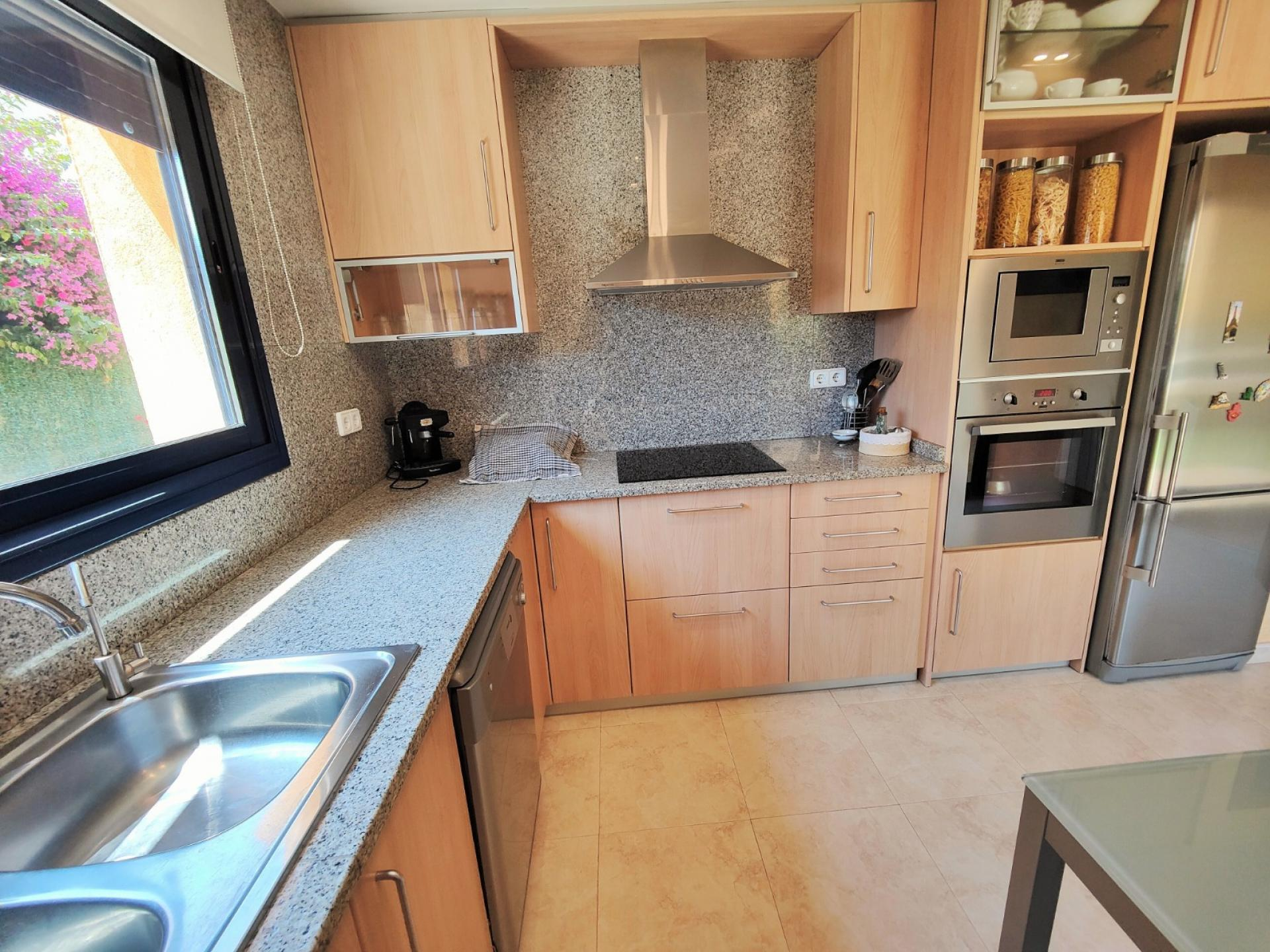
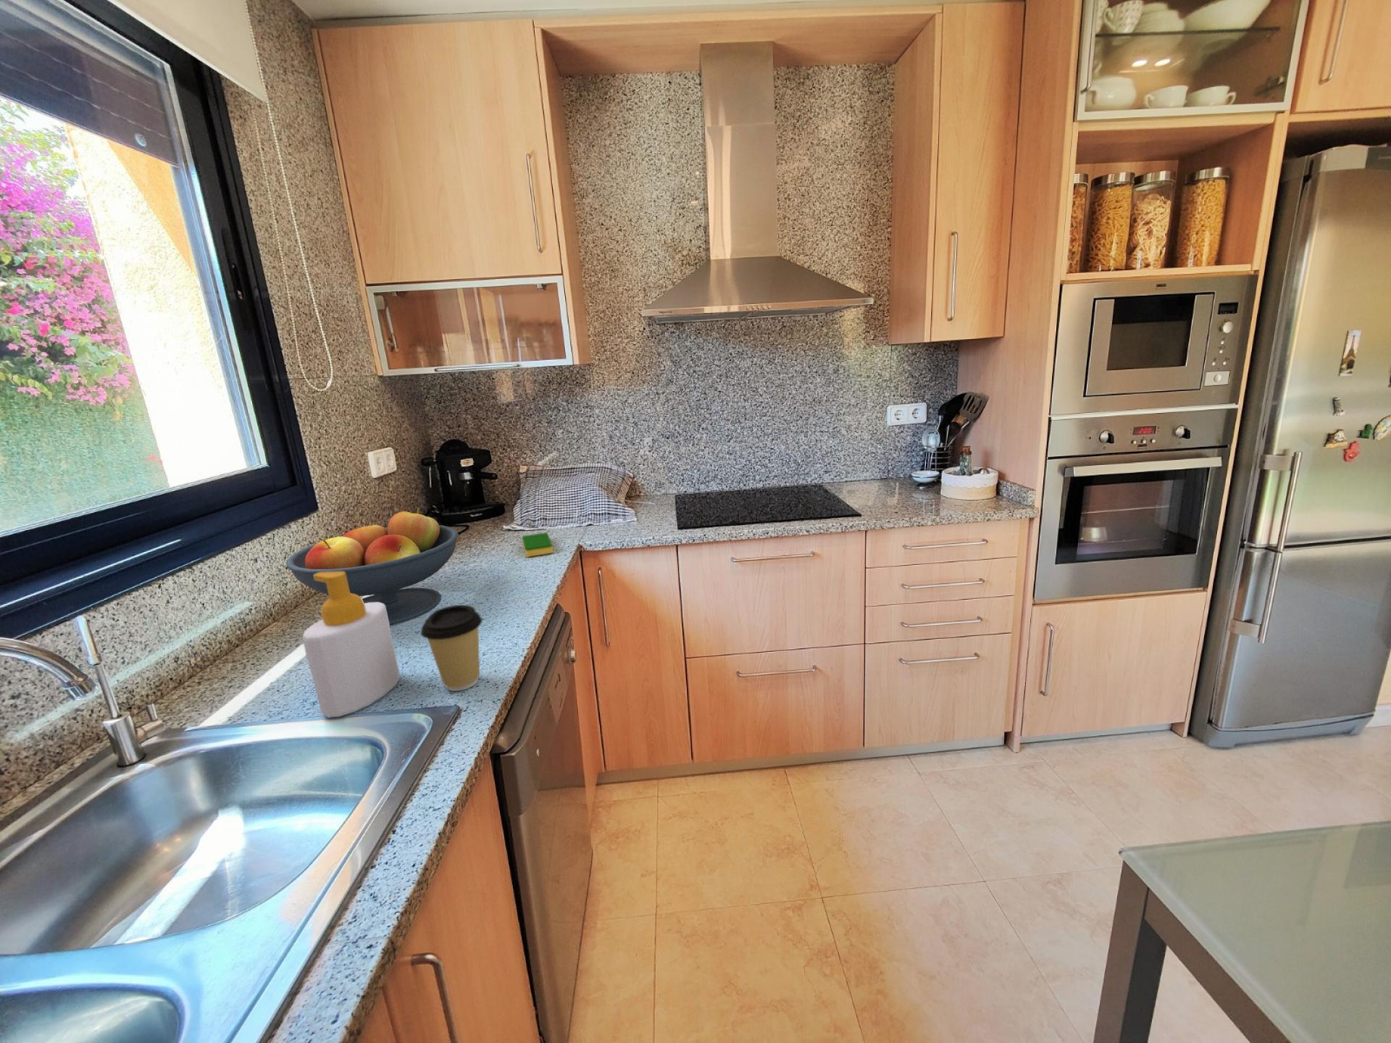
+ soap bottle (349, 635)
+ coffee cup (456, 649)
+ dish sponge (537, 543)
+ fruit bowl (381, 565)
